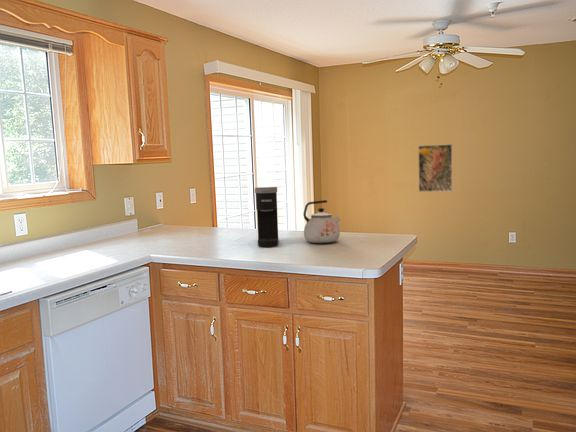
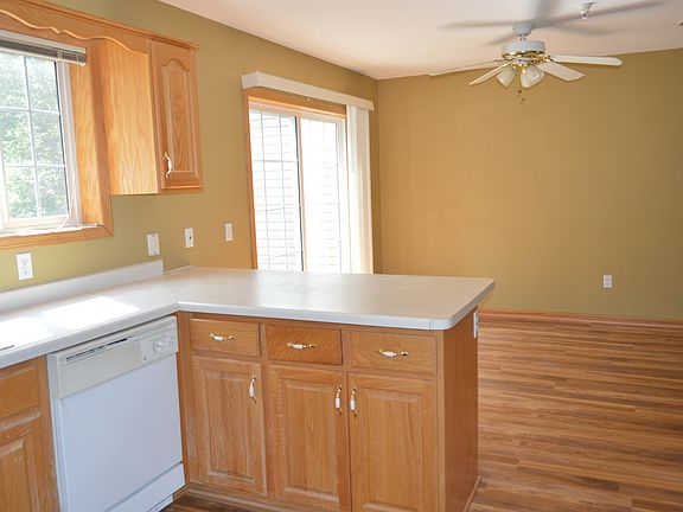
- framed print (435, 168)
- kettle (321, 221)
- coffee maker (267, 215)
